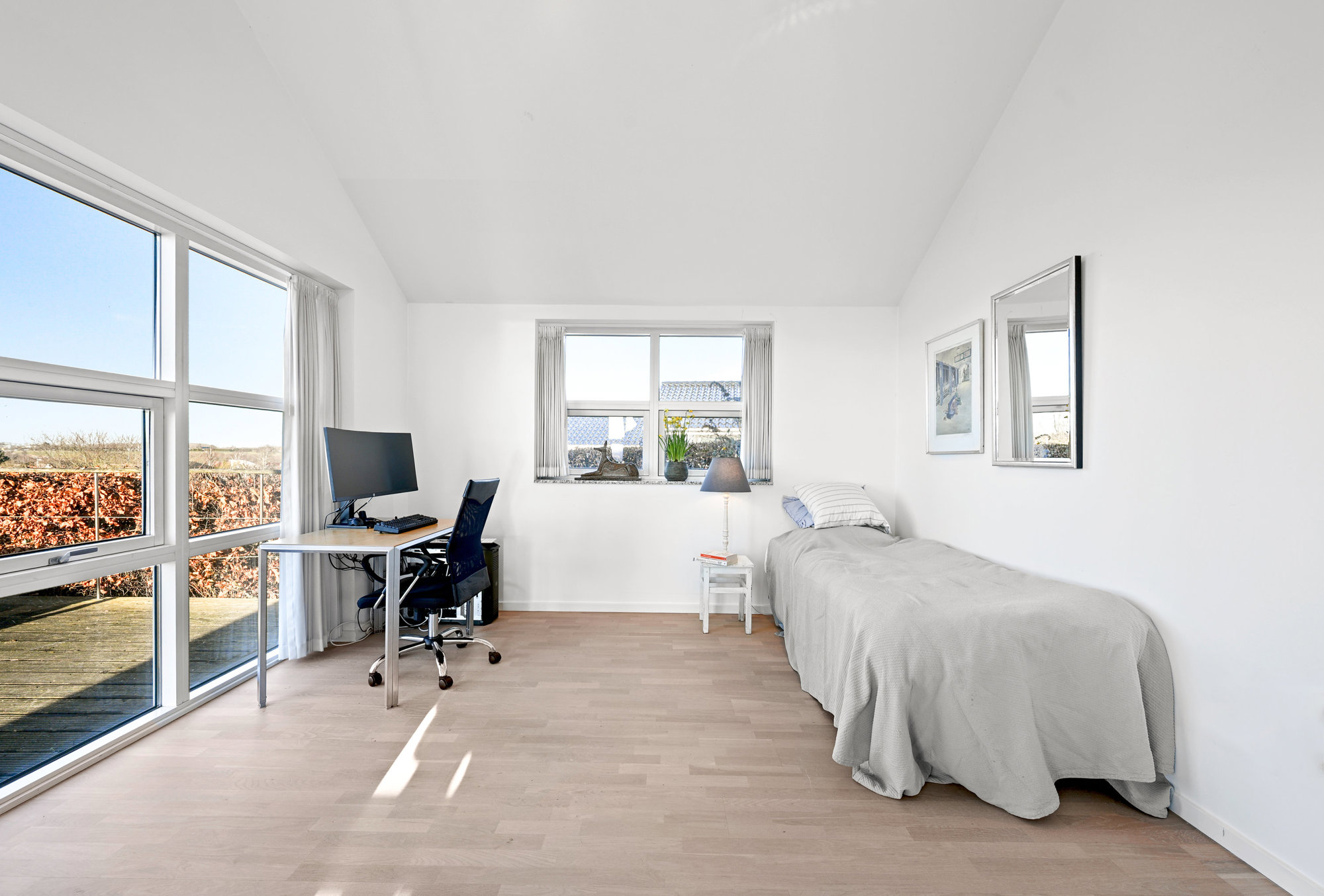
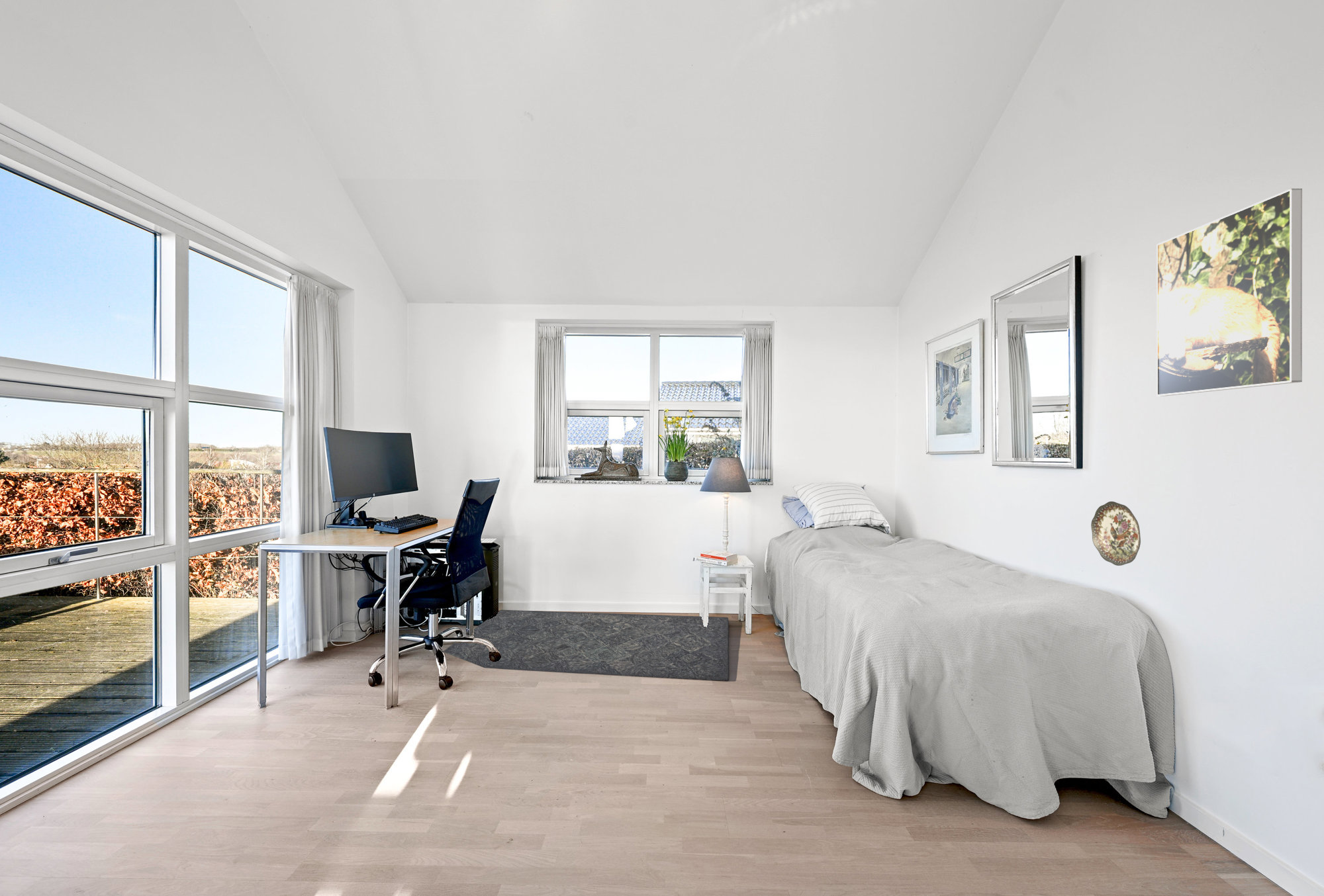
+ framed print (1220, 304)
+ decorative plate (1117, 533)
+ rug (594, 639)
